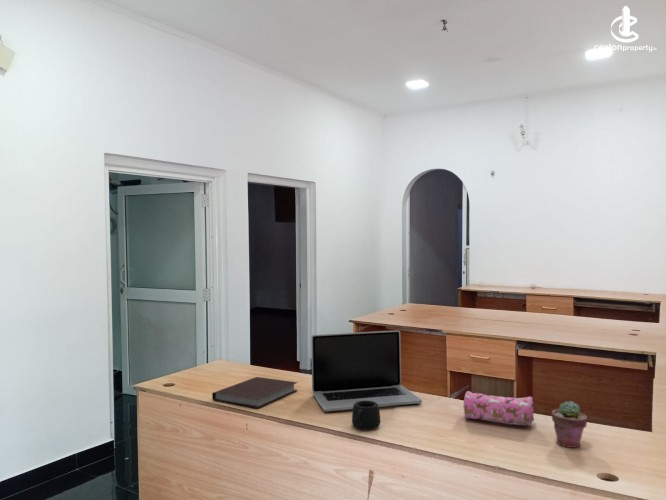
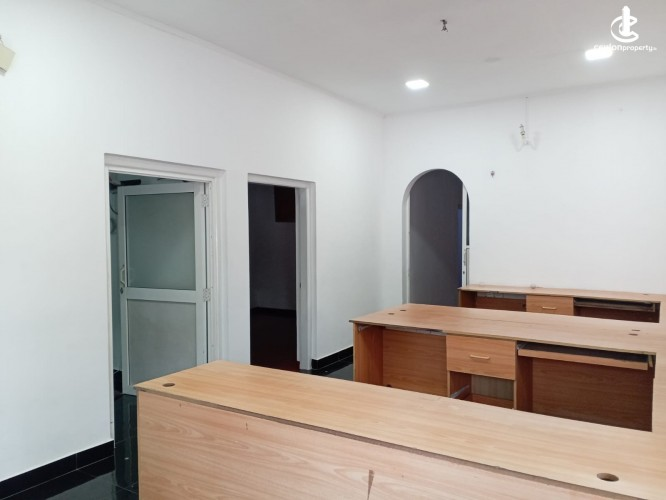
- pencil case (497, 407)
- laptop (364, 368)
- mug (364, 416)
- notebook (256, 391)
- potted succulent (569, 422)
